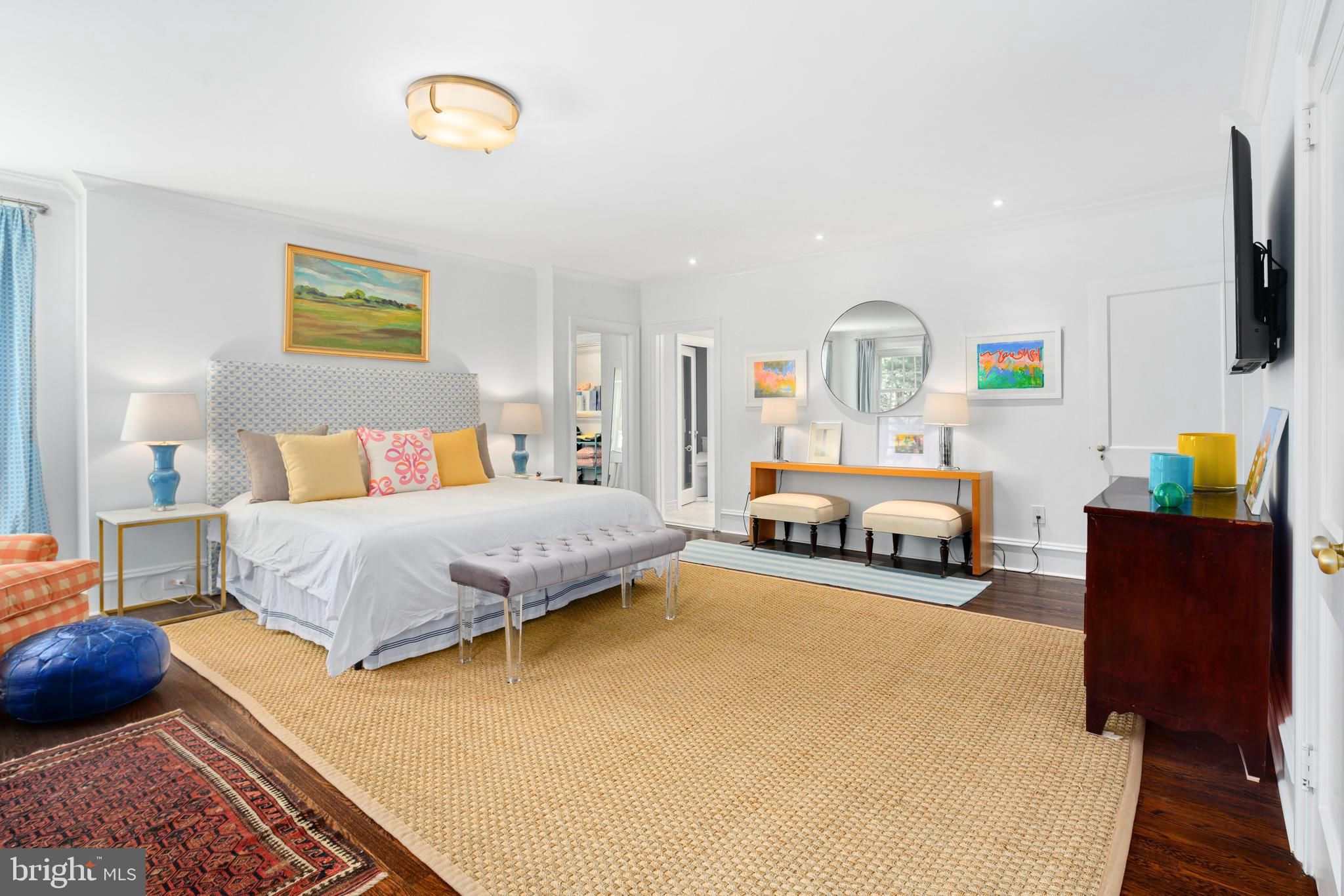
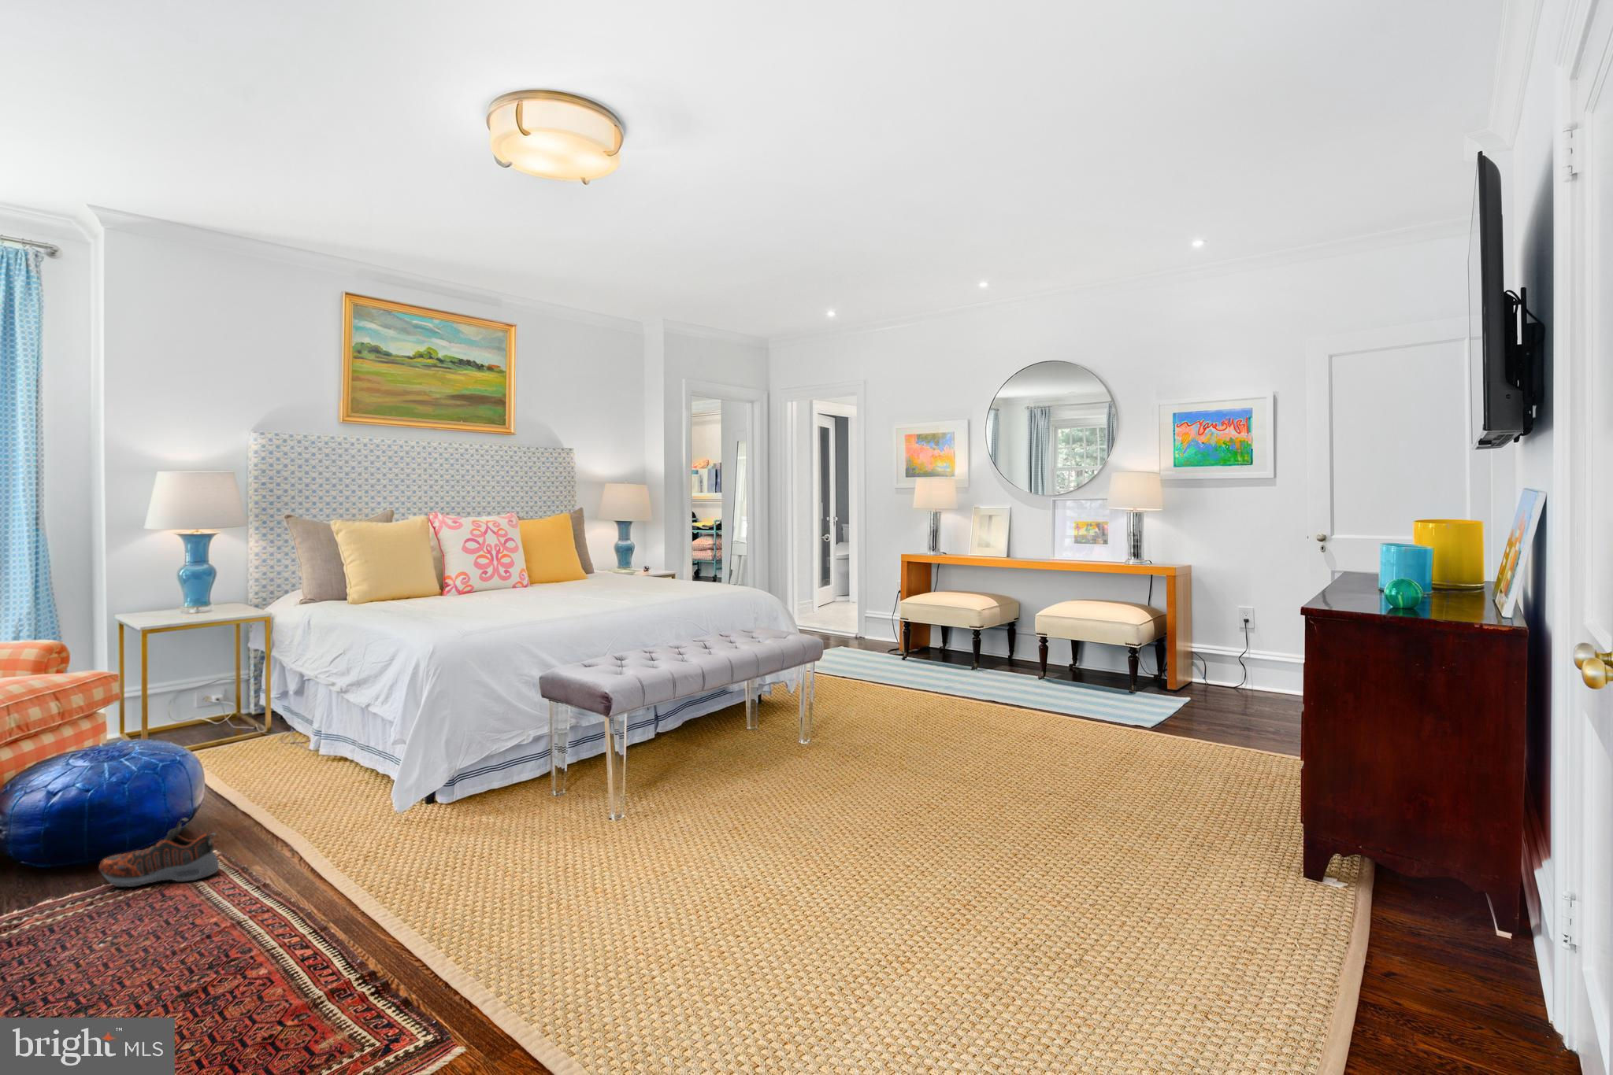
+ shoe (160, 849)
